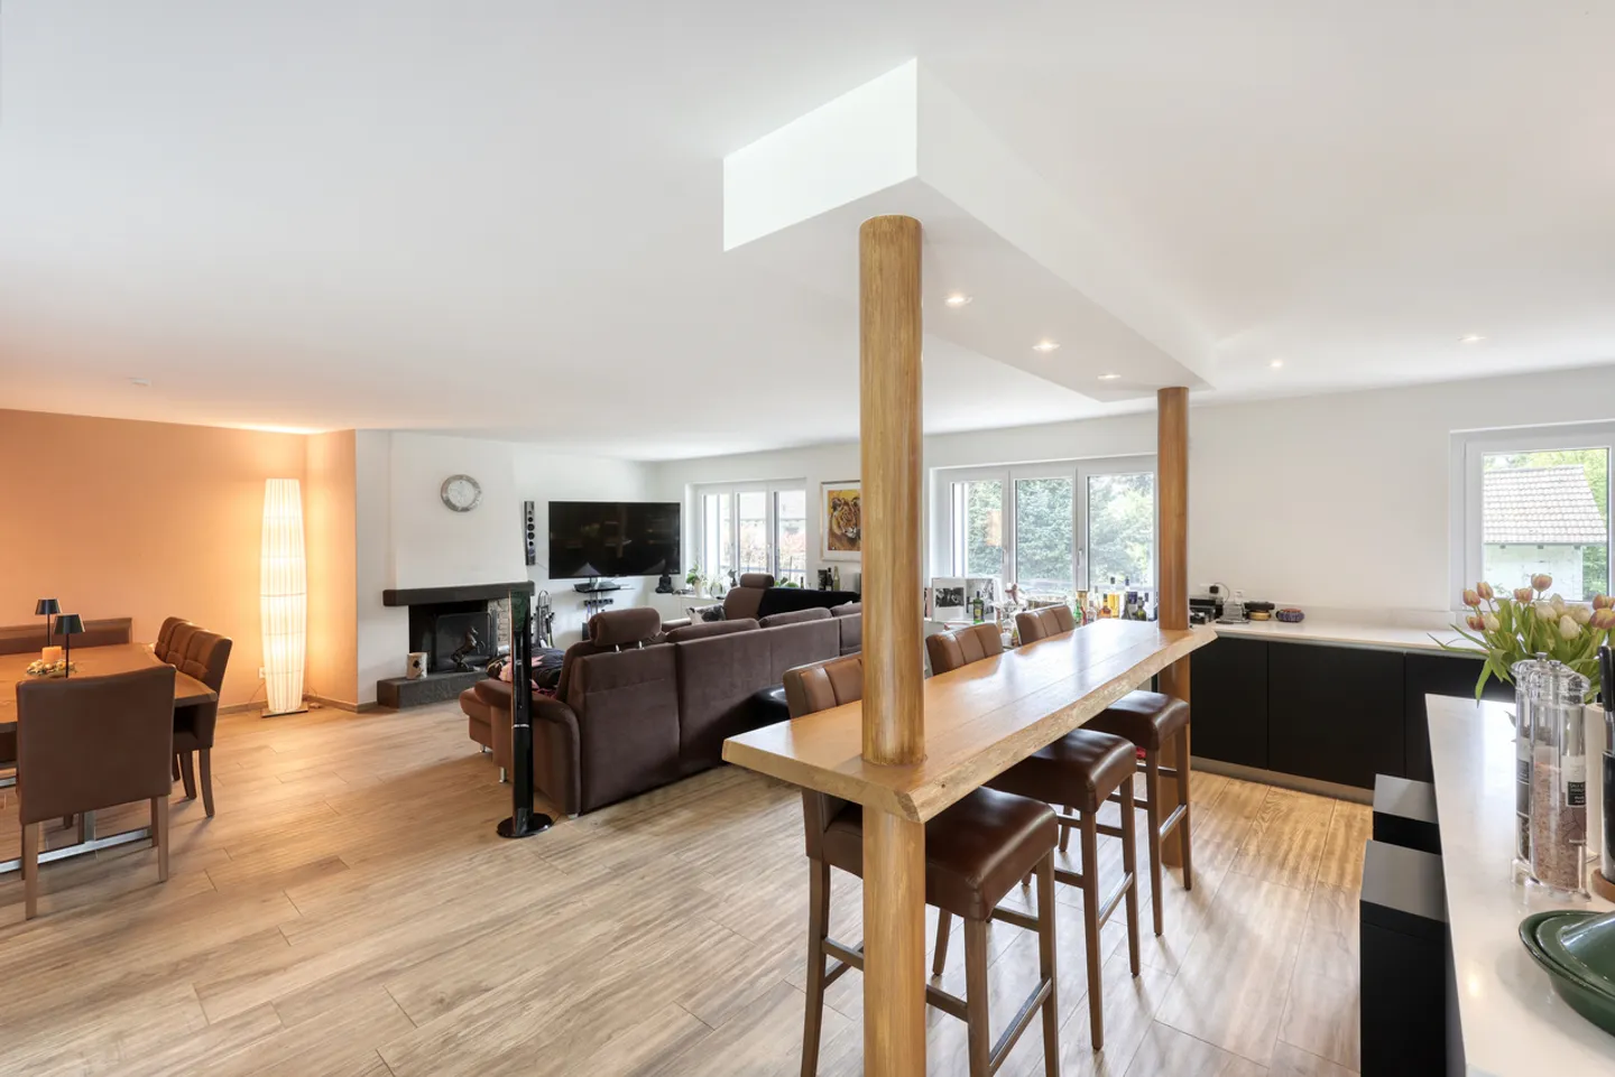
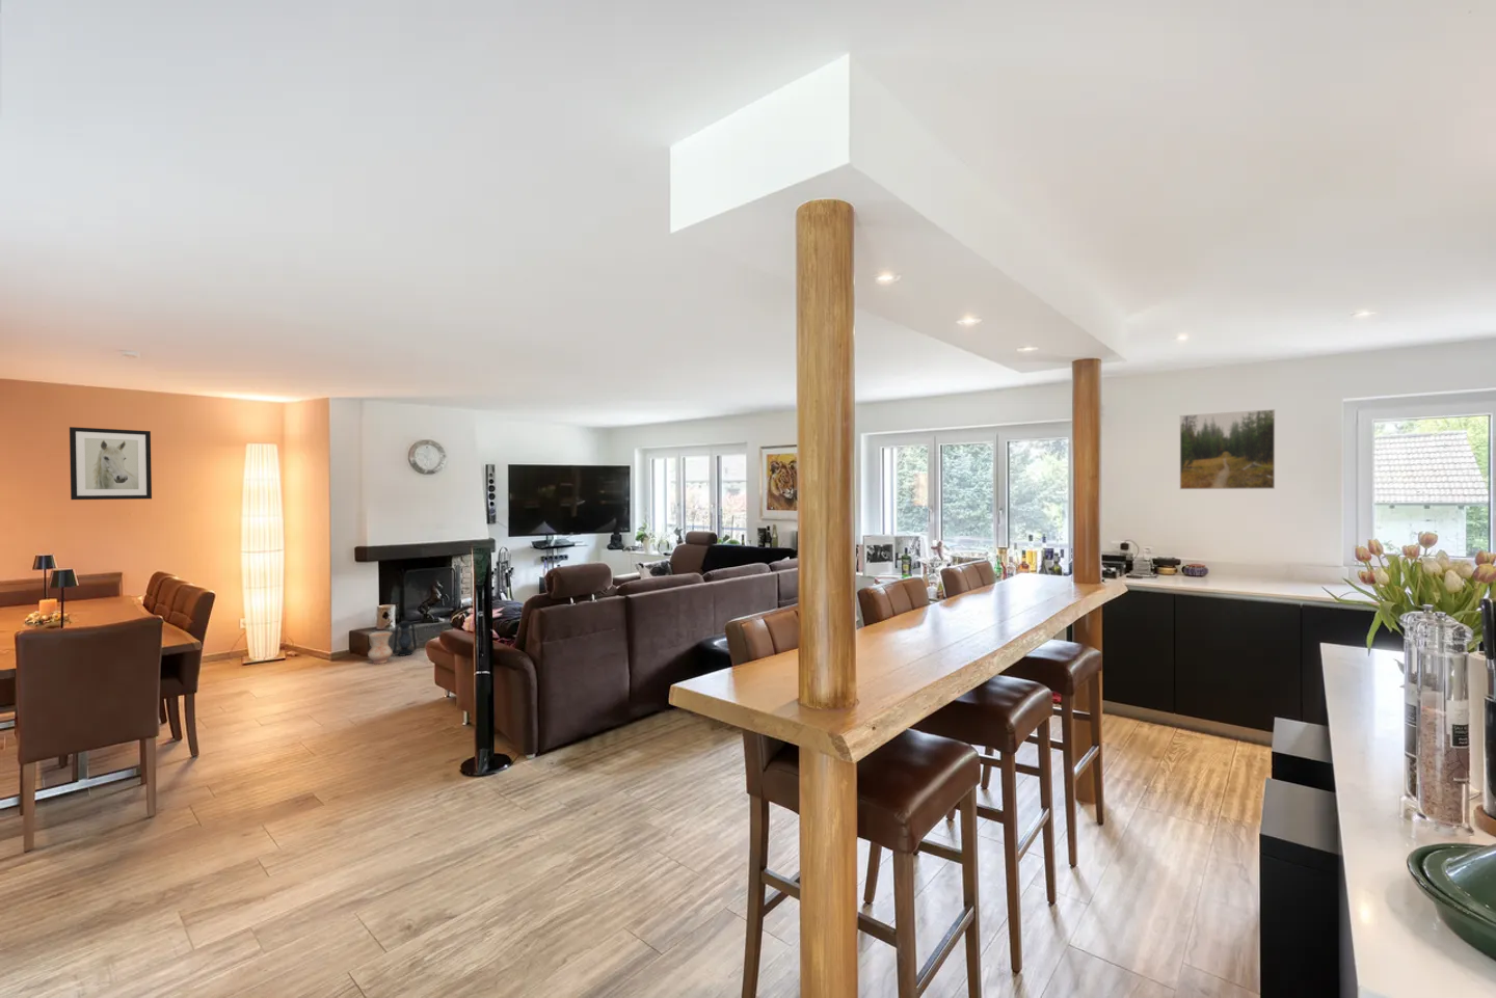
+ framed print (1225, 451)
+ ceramic jug (378, 647)
+ lantern (408, 637)
+ wall art (111, 464)
